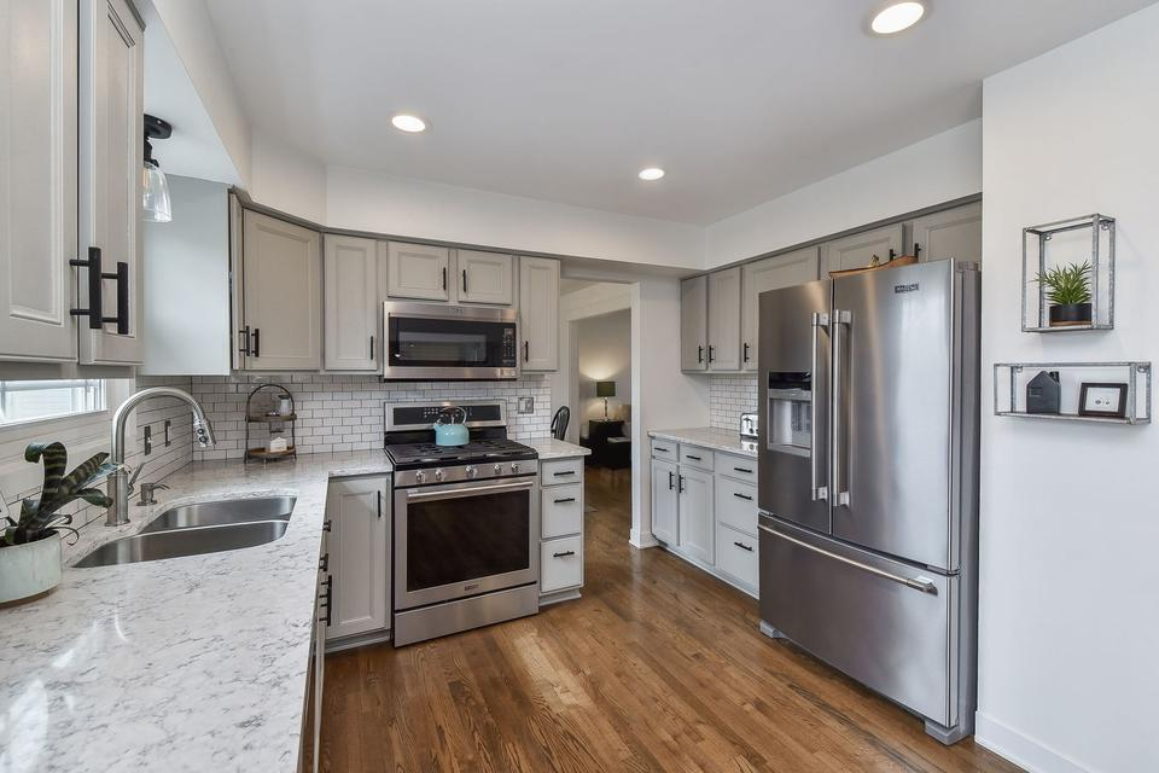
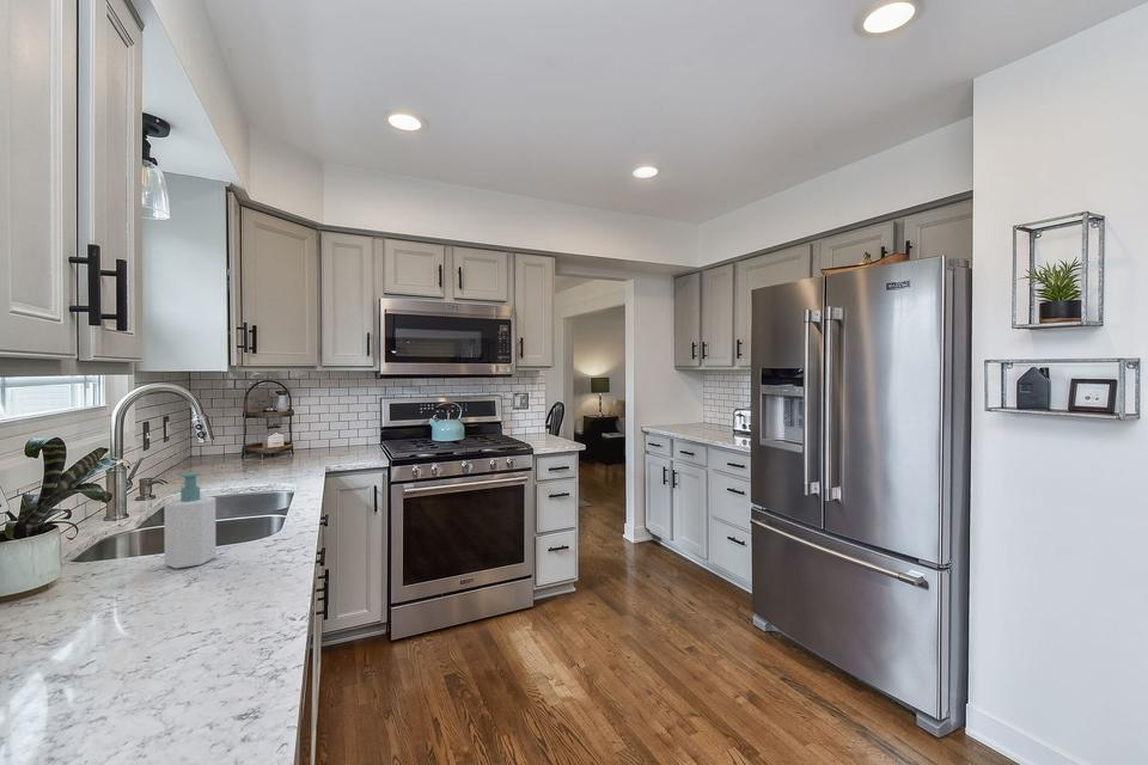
+ soap bottle (190, 516)
